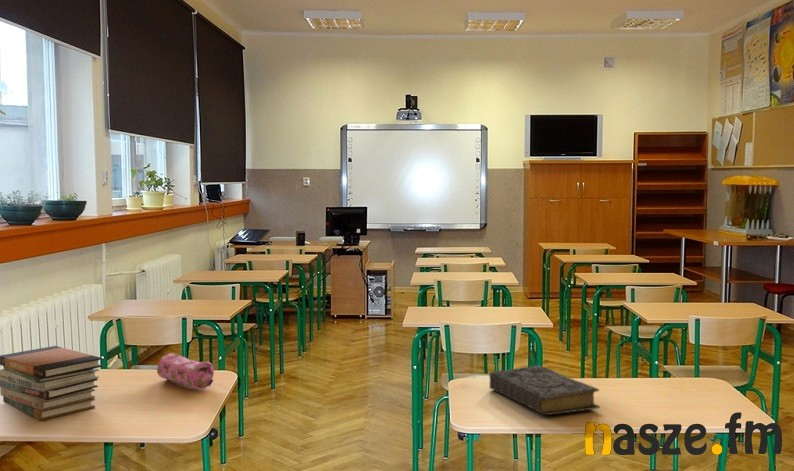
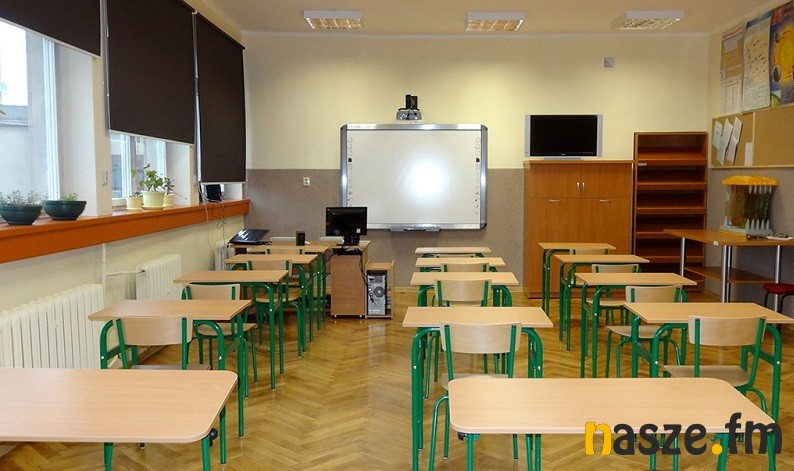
- book (541, 388)
- pencil case (185, 370)
- book stack (48, 380)
